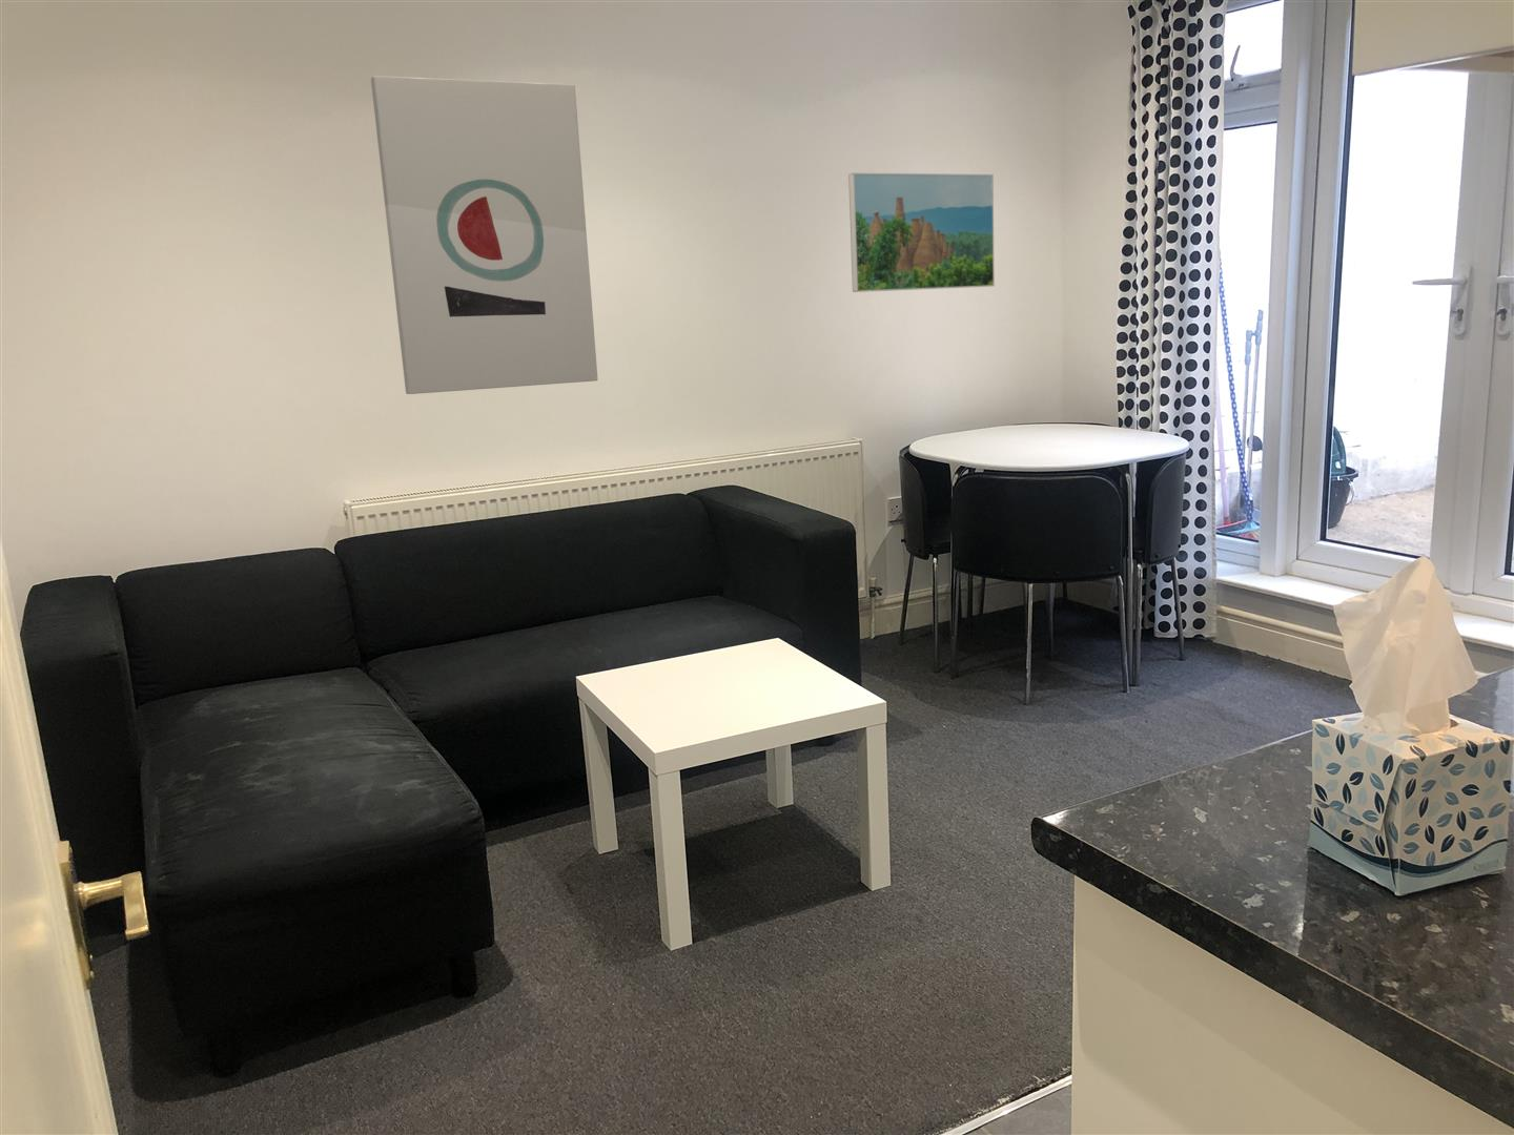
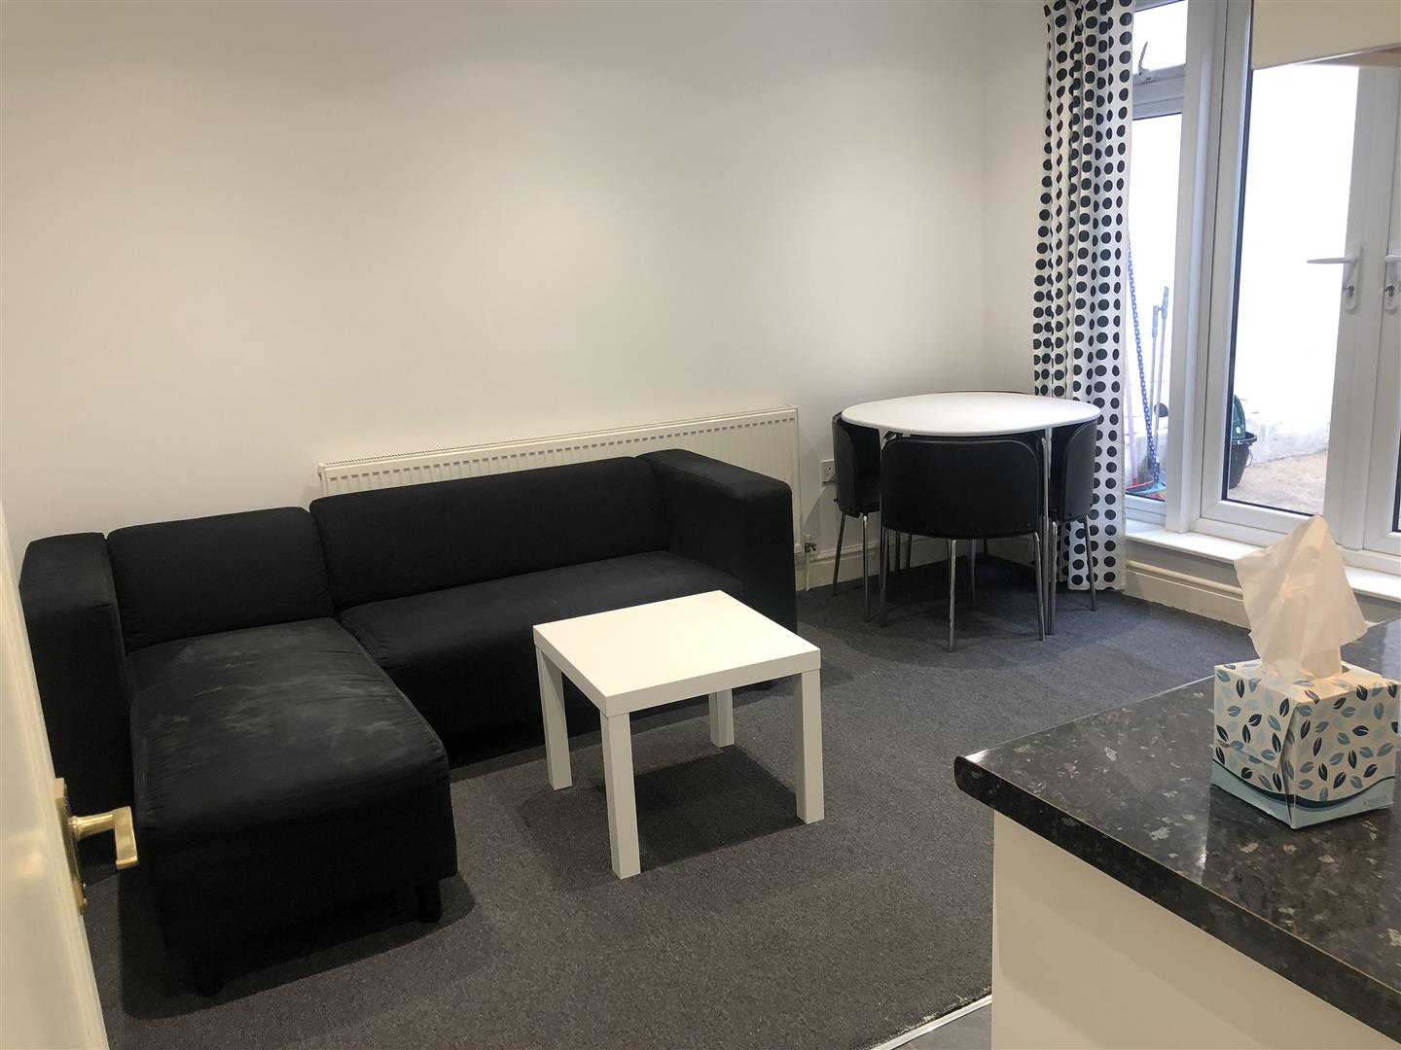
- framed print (924, 231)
- wall art (490, 237)
